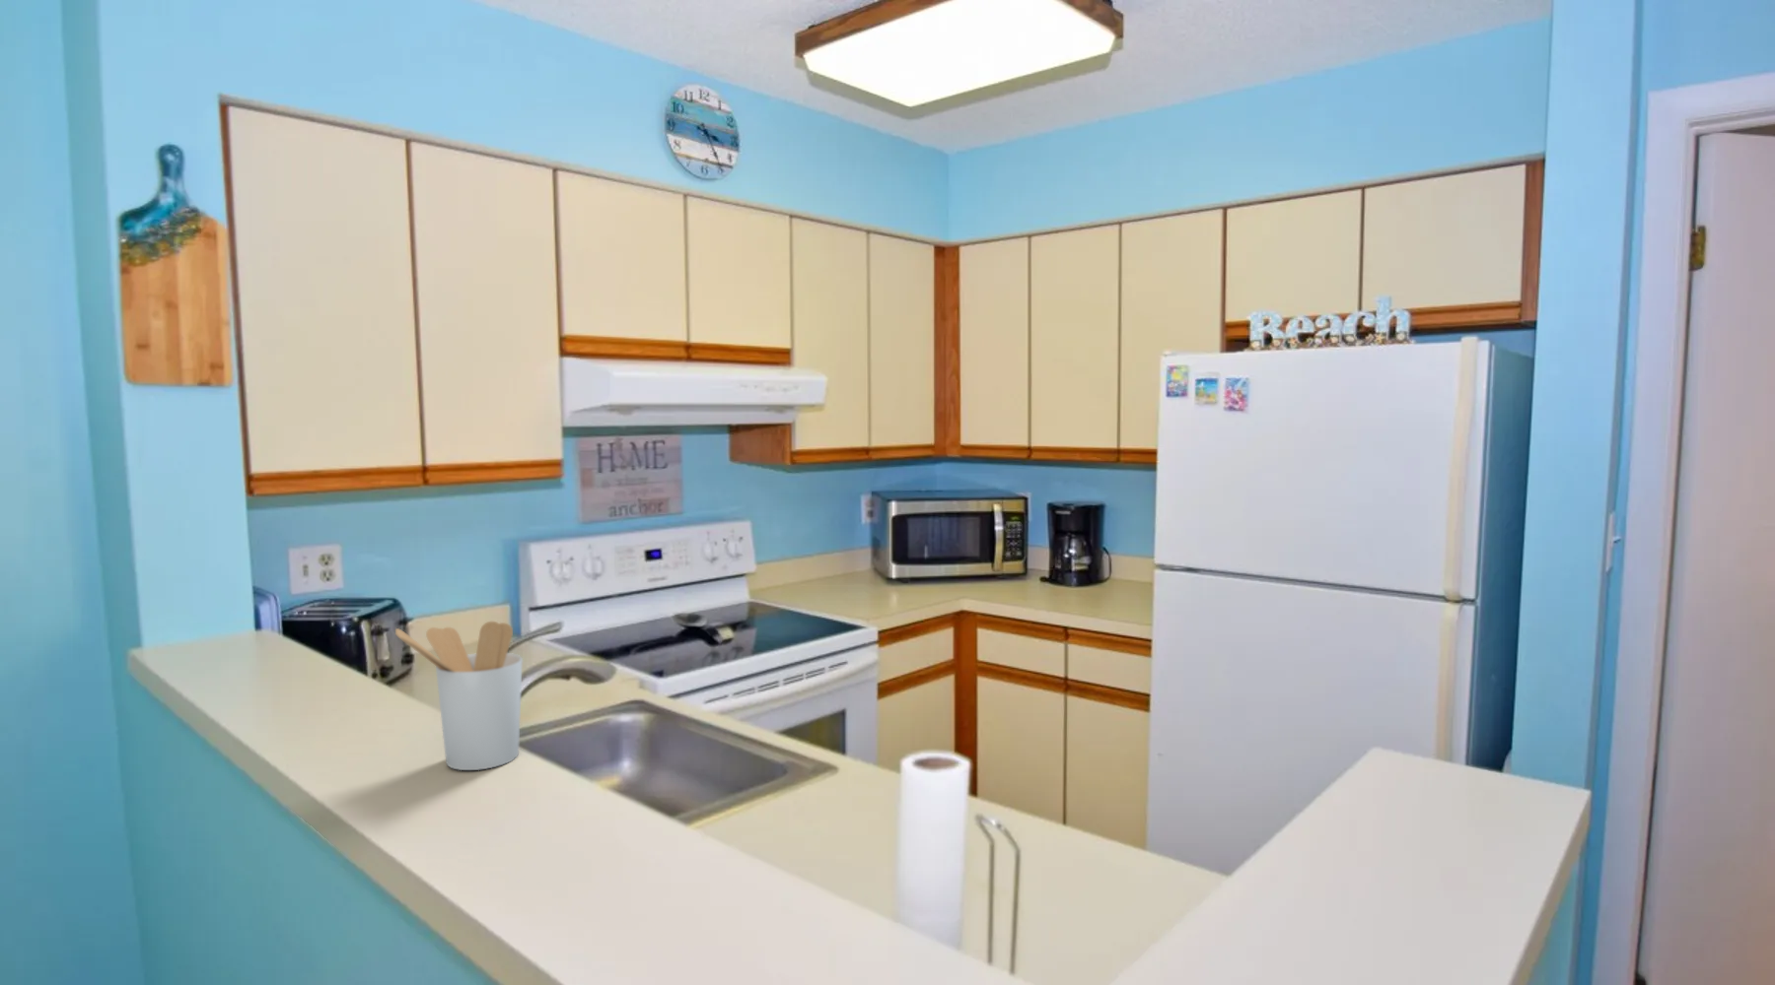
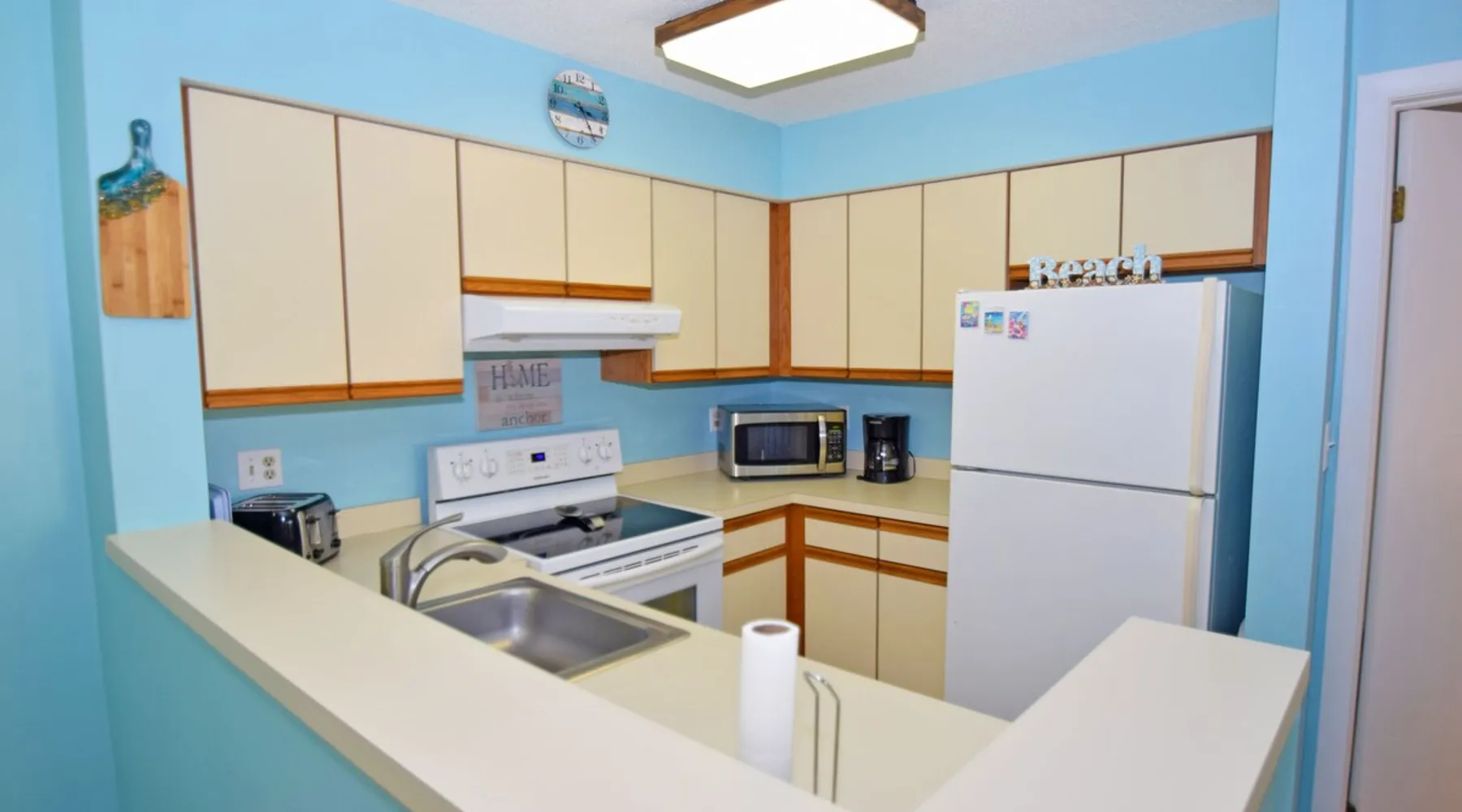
- utensil holder (459, 690)
